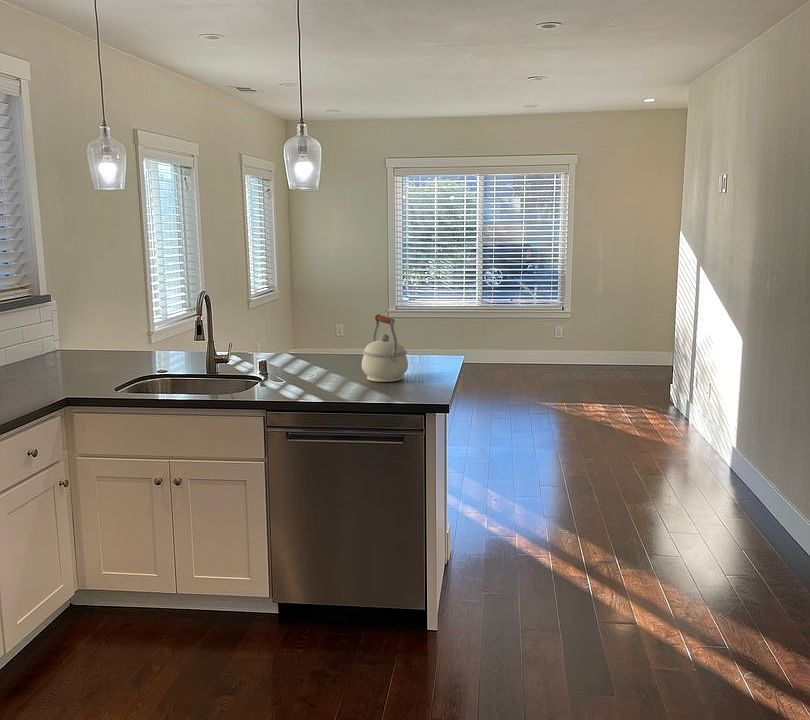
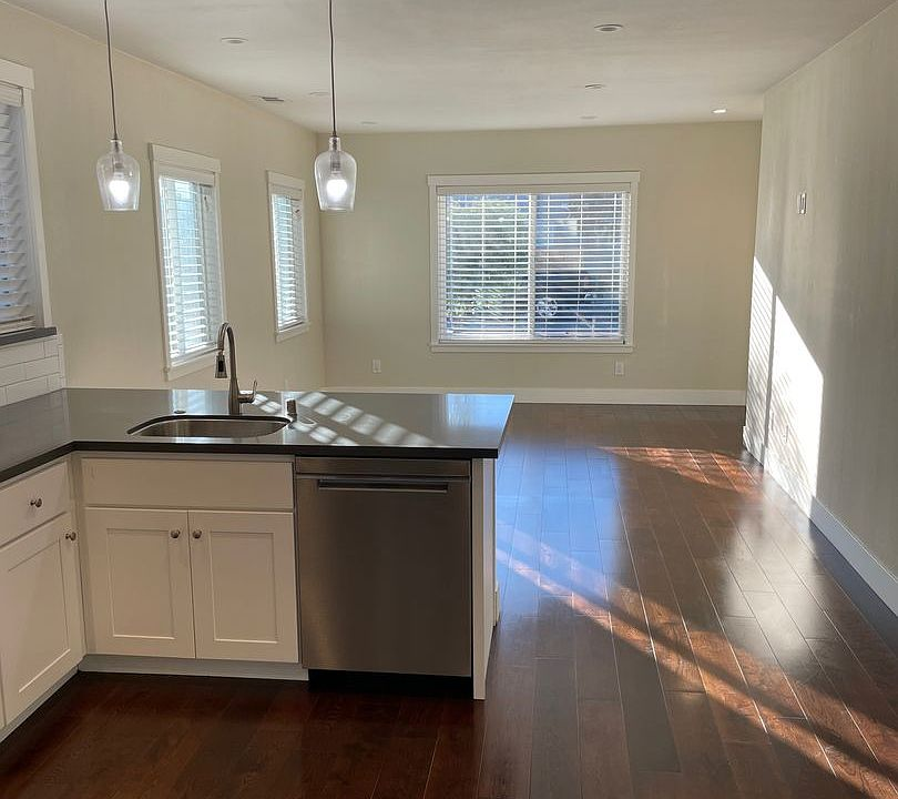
- kettle (383, 347)
